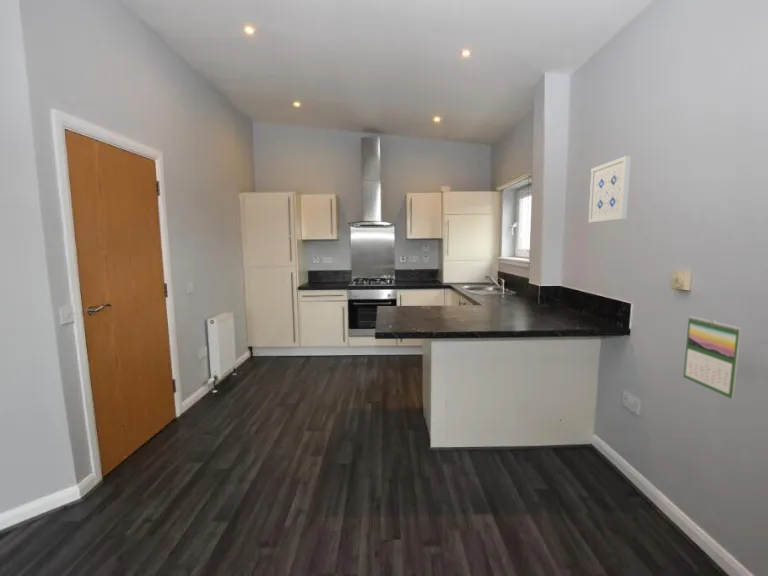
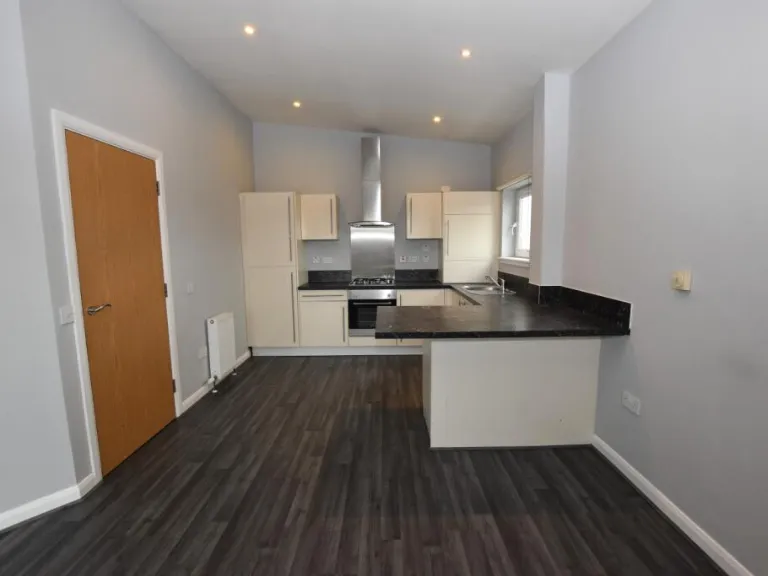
- calendar (709, 354)
- wall art (607, 192)
